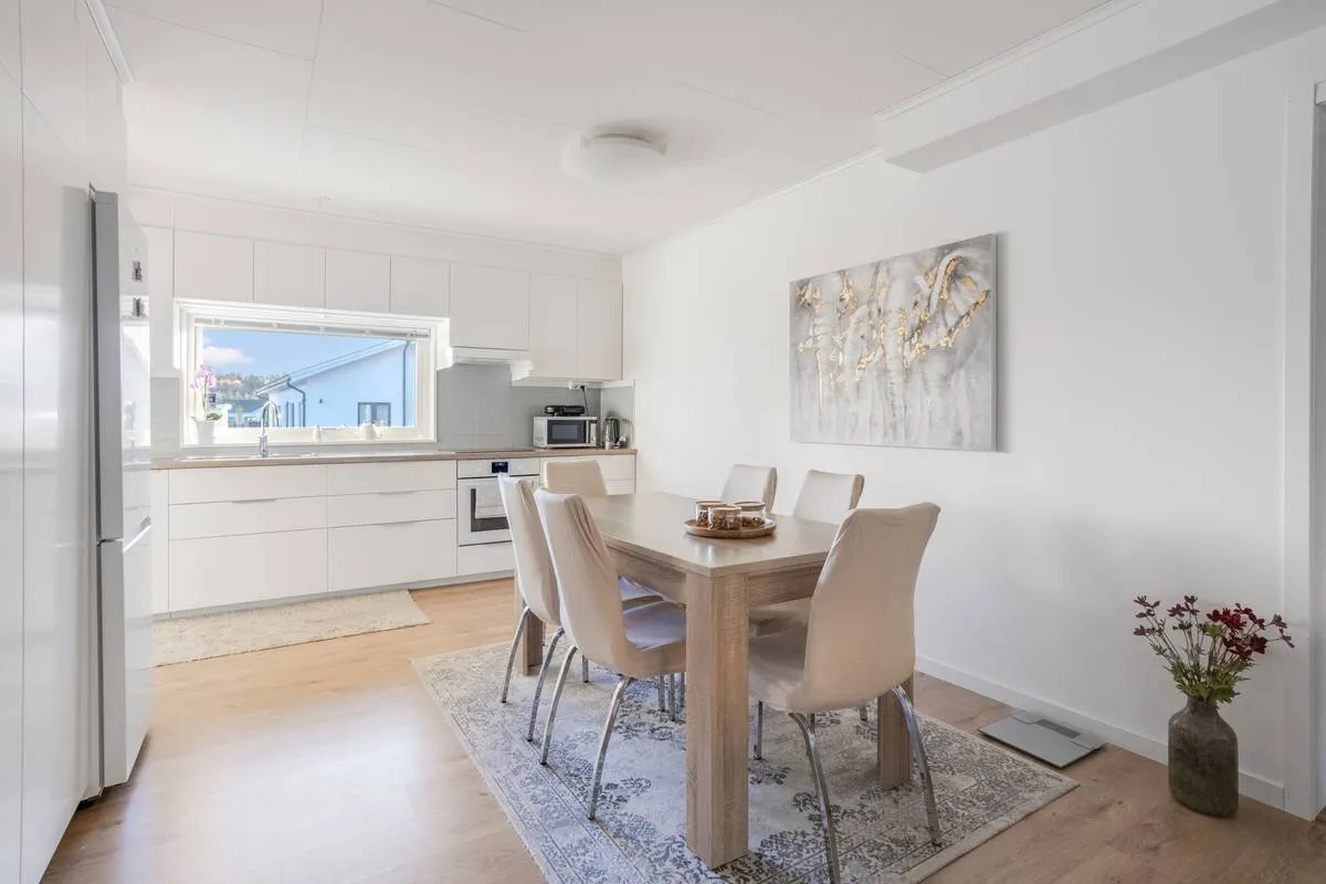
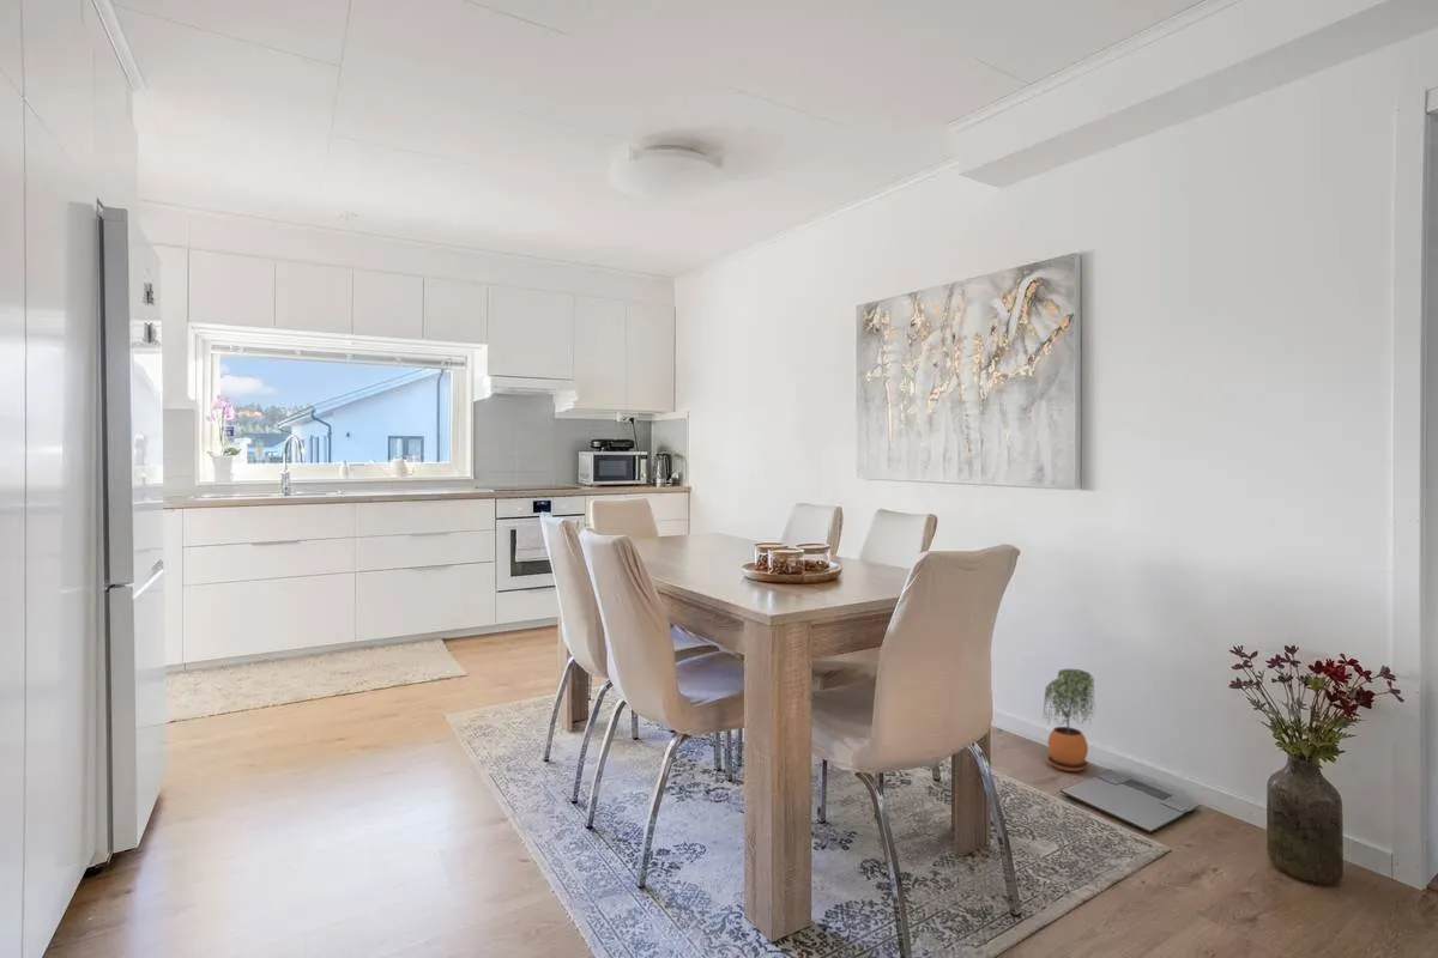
+ potted plant (1068, 717)
